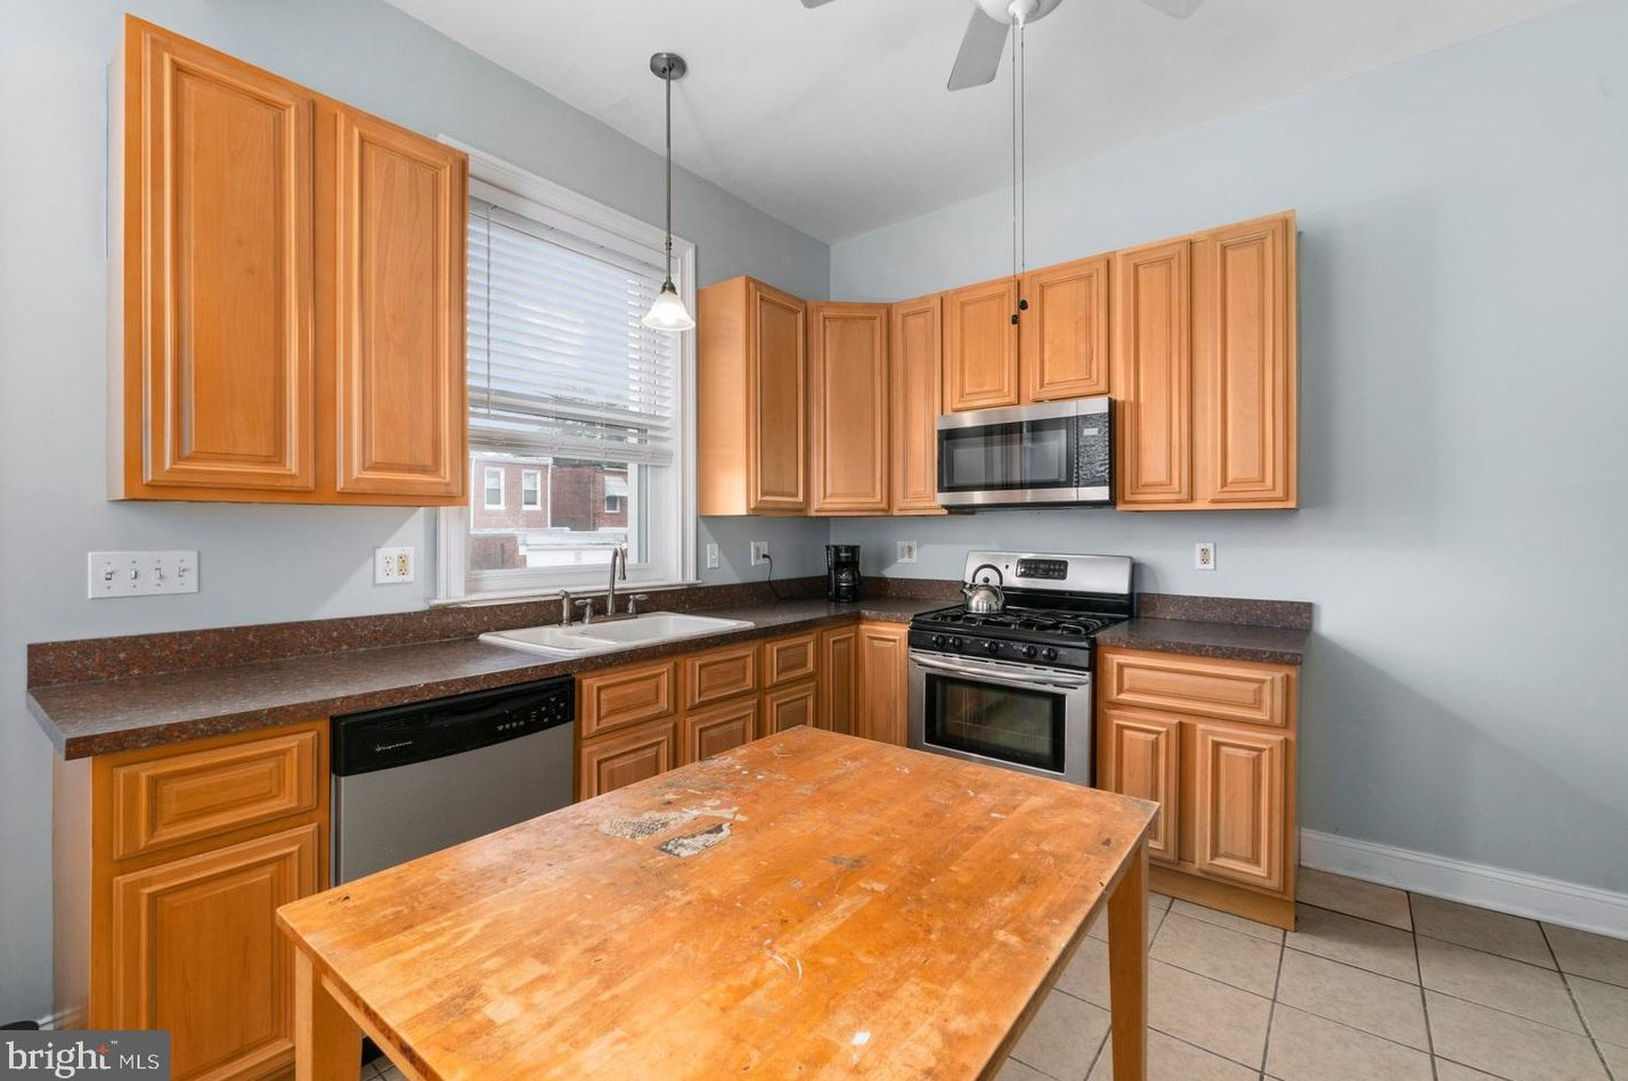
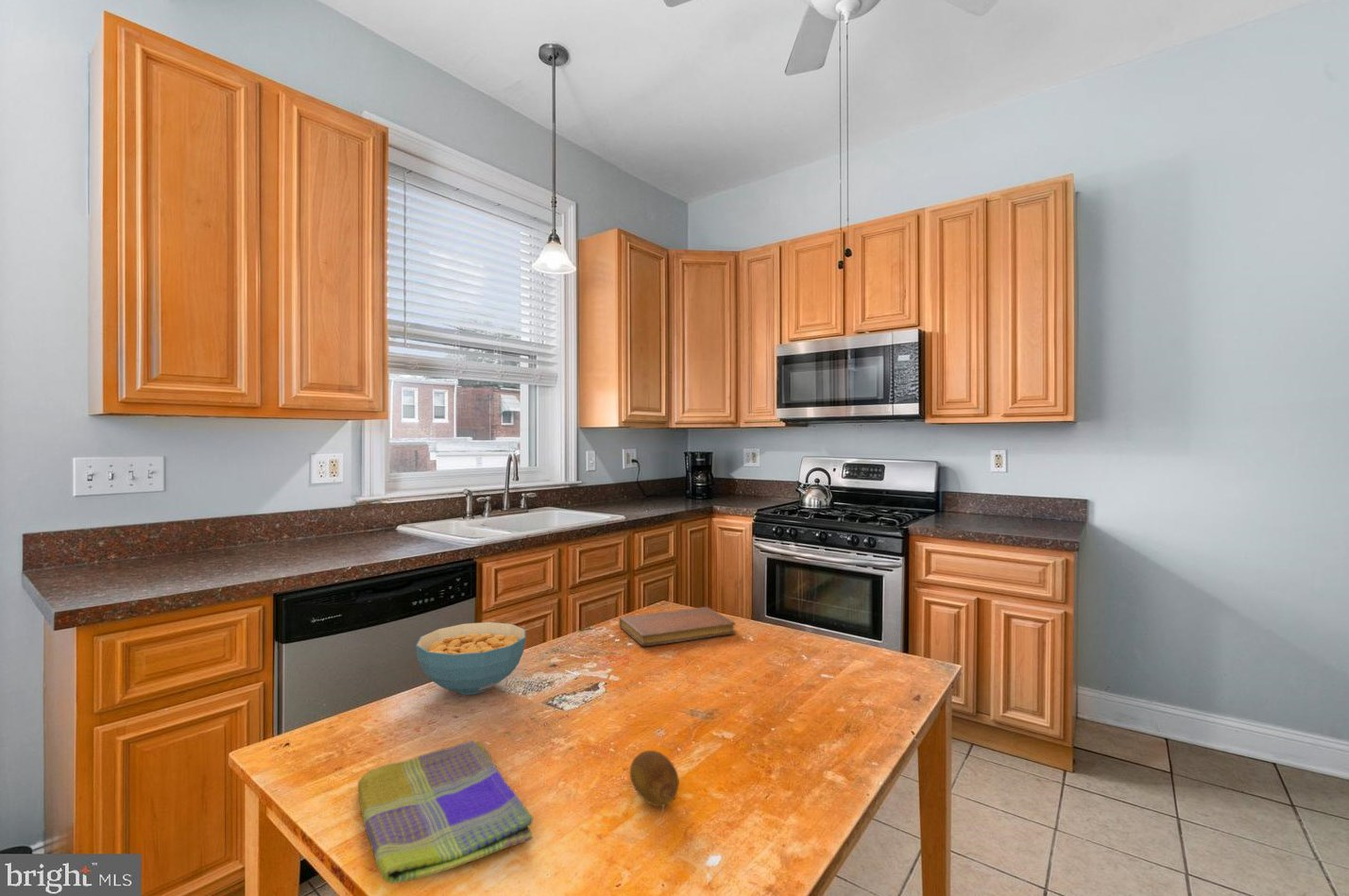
+ fruit (654, 777)
+ dish towel (440, 801)
+ cereal bowl (472, 662)
+ notebook (676, 624)
